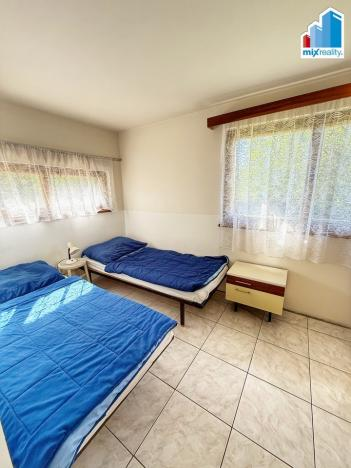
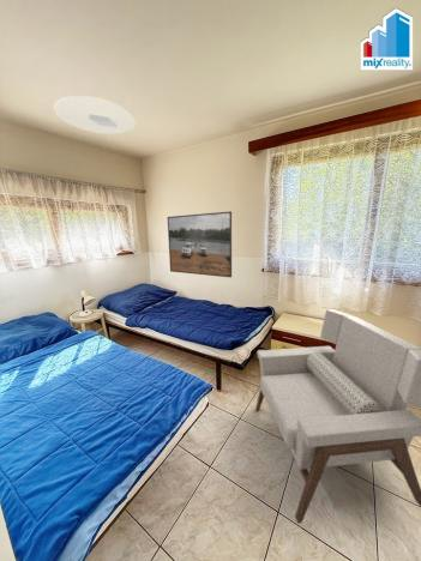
+ ceiling light (97, 114)
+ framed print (197, 245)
+ armchair (325, 392)
